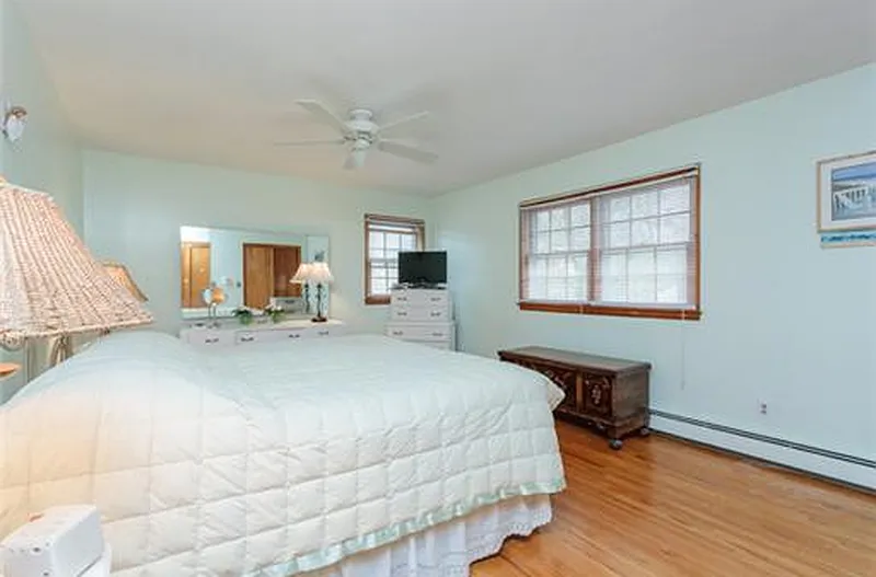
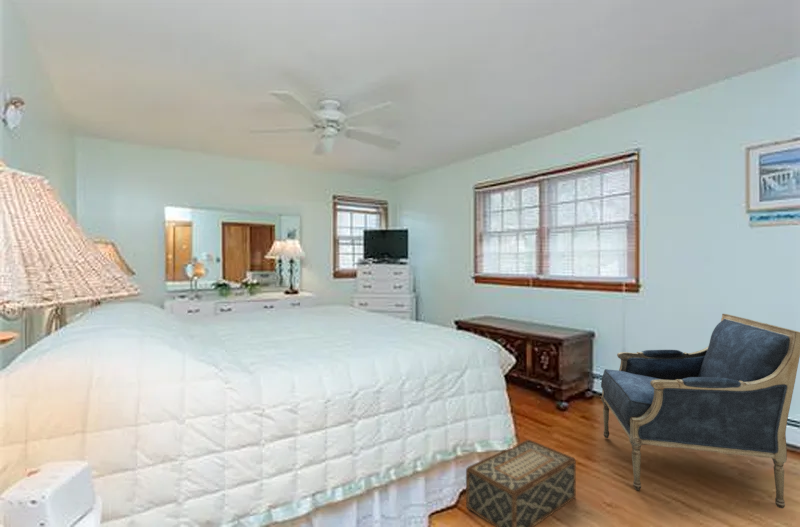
+ armchair (681, 392)
+ woven basket (522, 482)
